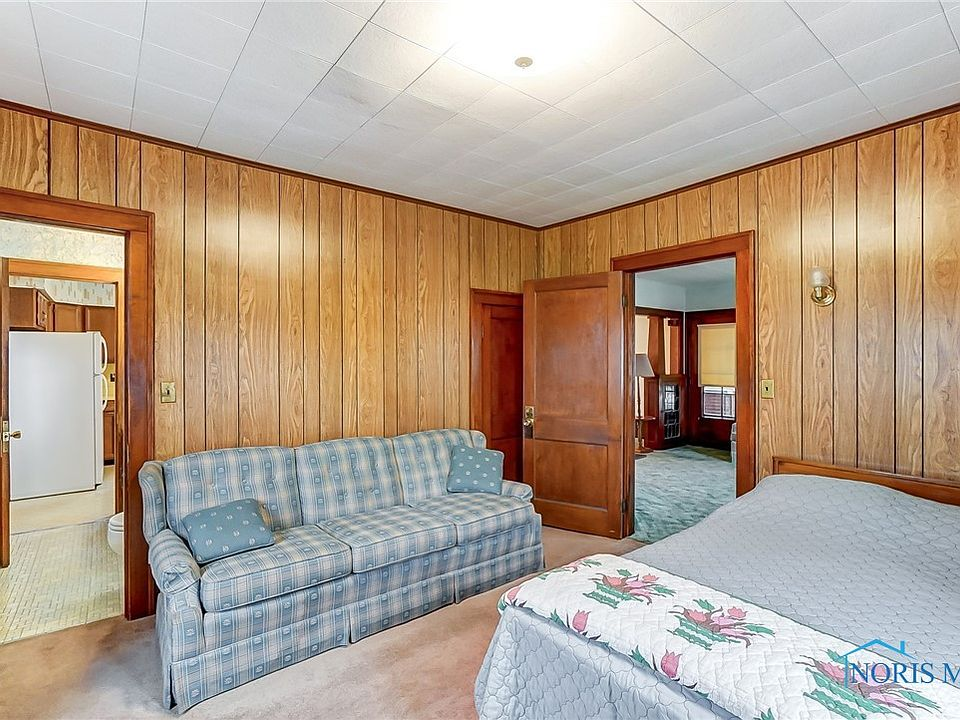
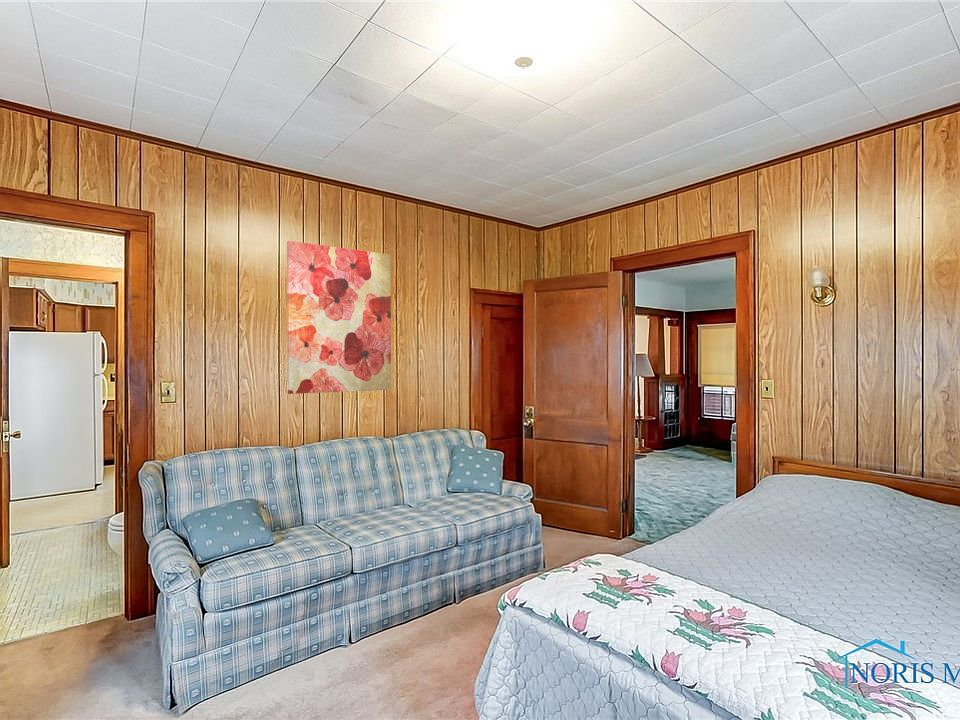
+ wall art (342, 319)
